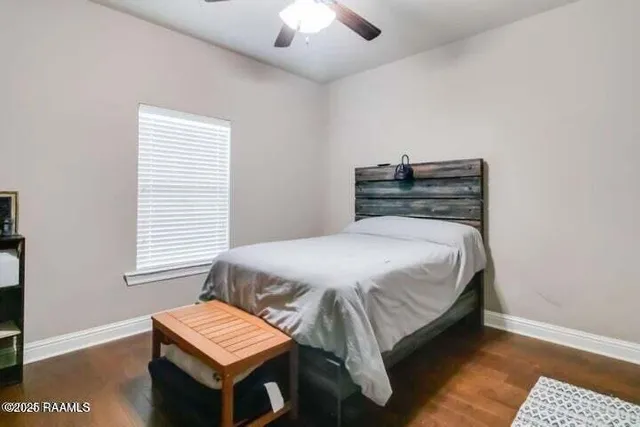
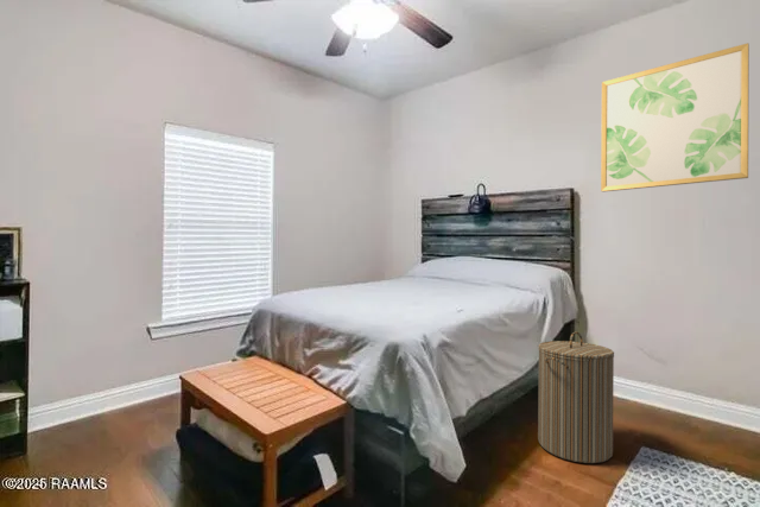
+ wall art (667, 125)
+ laundry hamper (574, 388)
